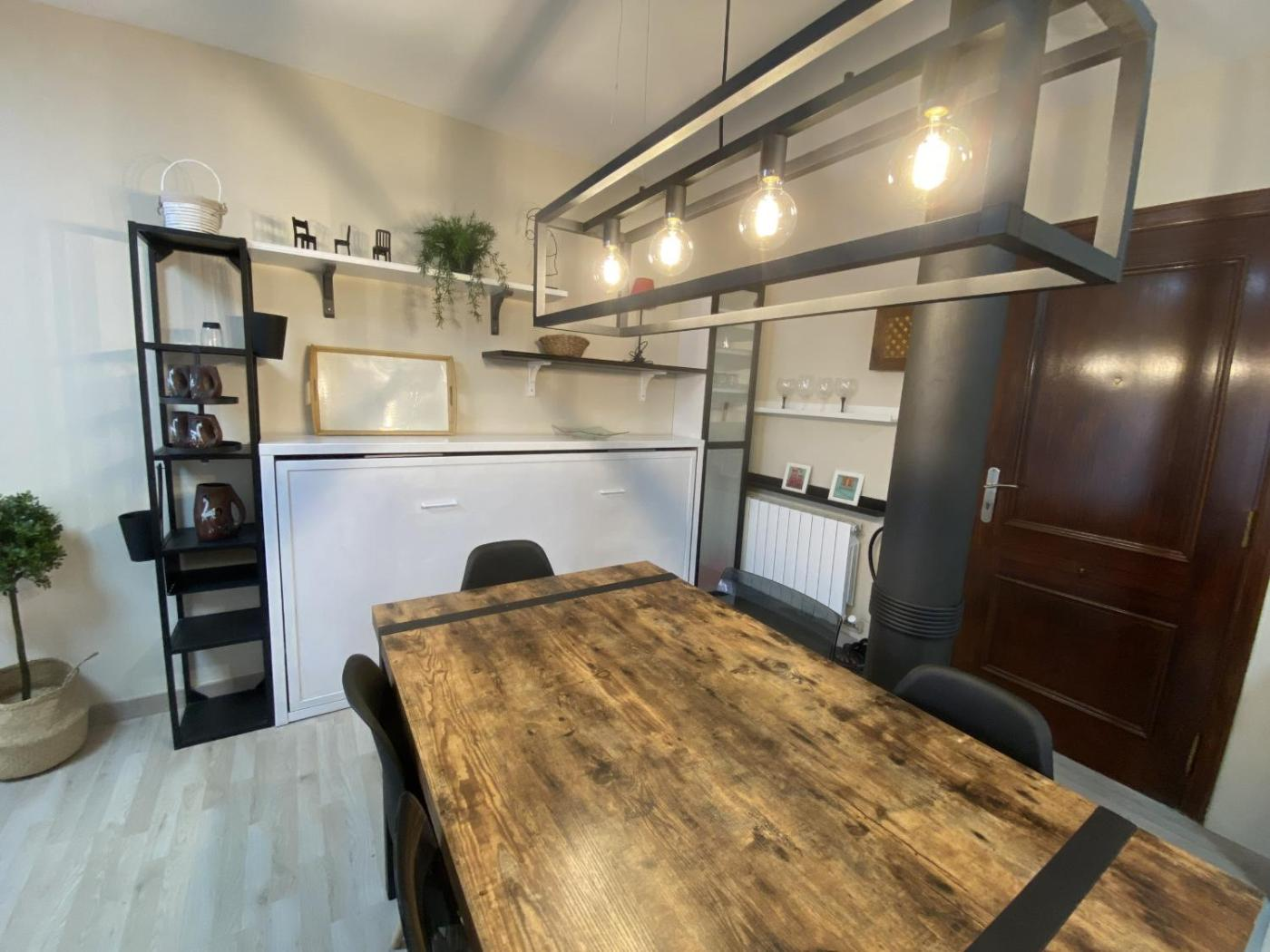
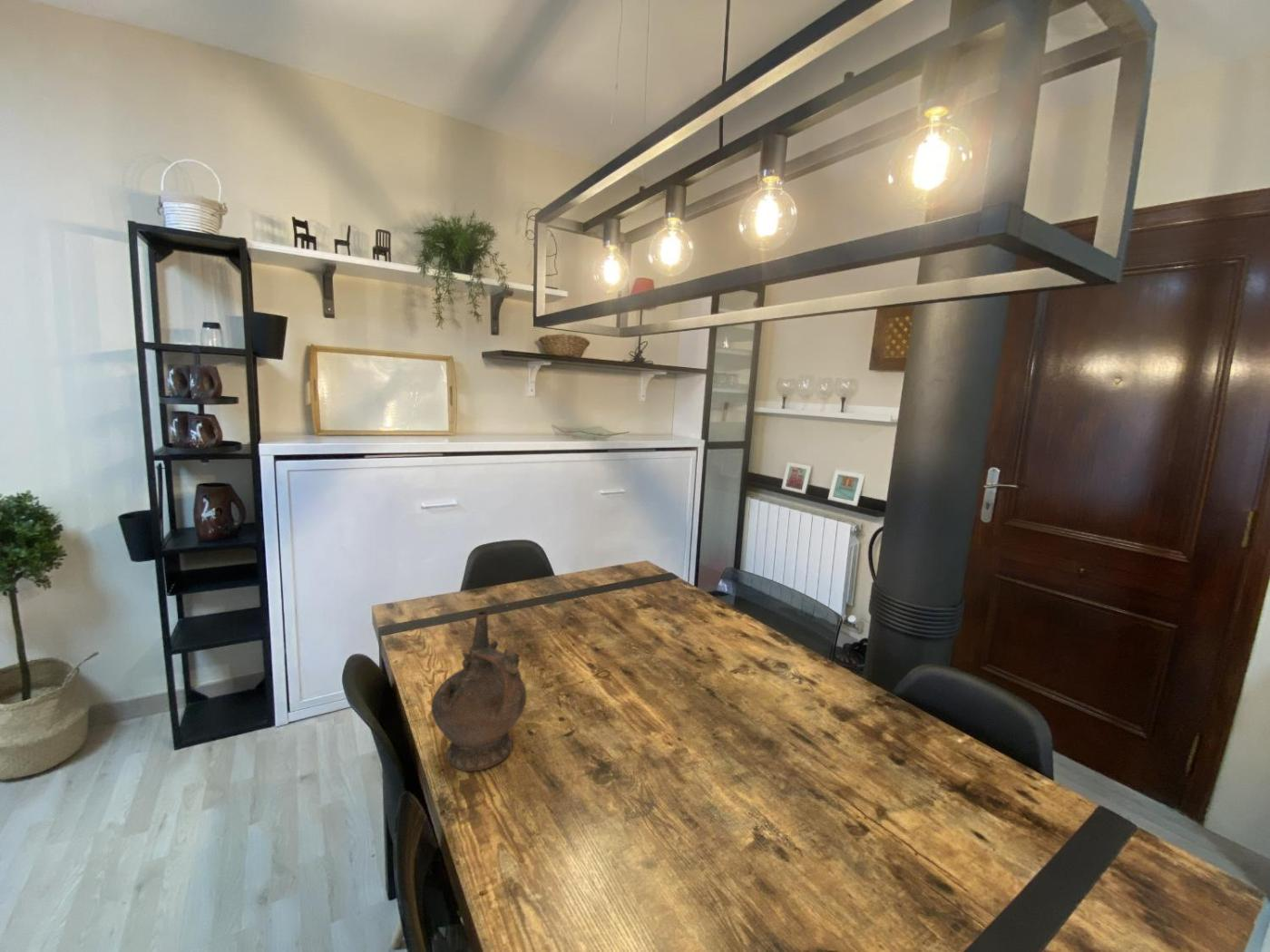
+ ceremonial vessel (484, 685)
